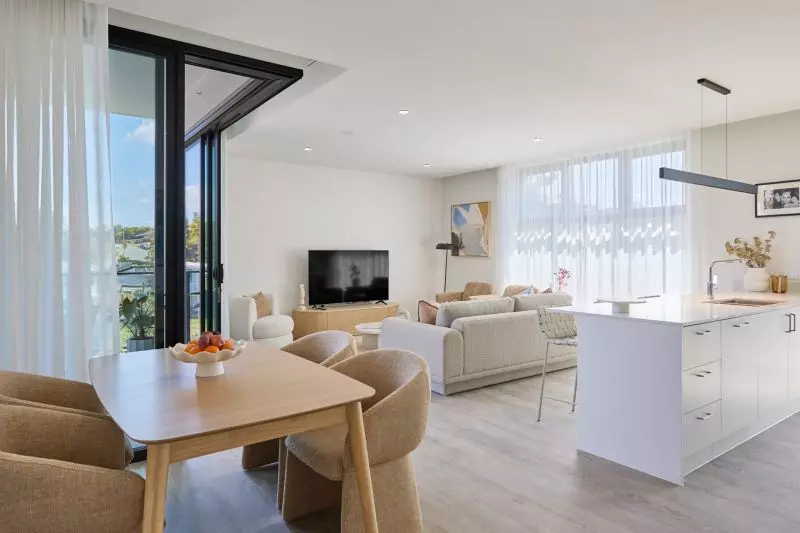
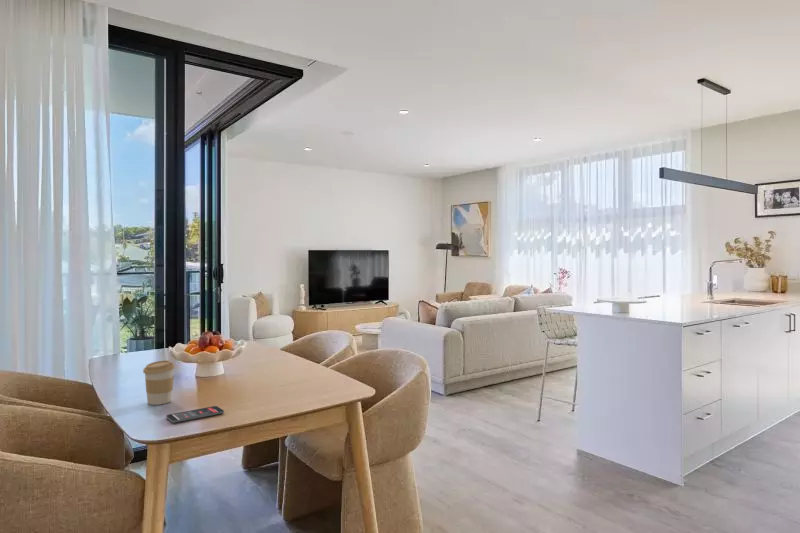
+ smartphone (195, 414)
+ coffee cup (159, 381)
